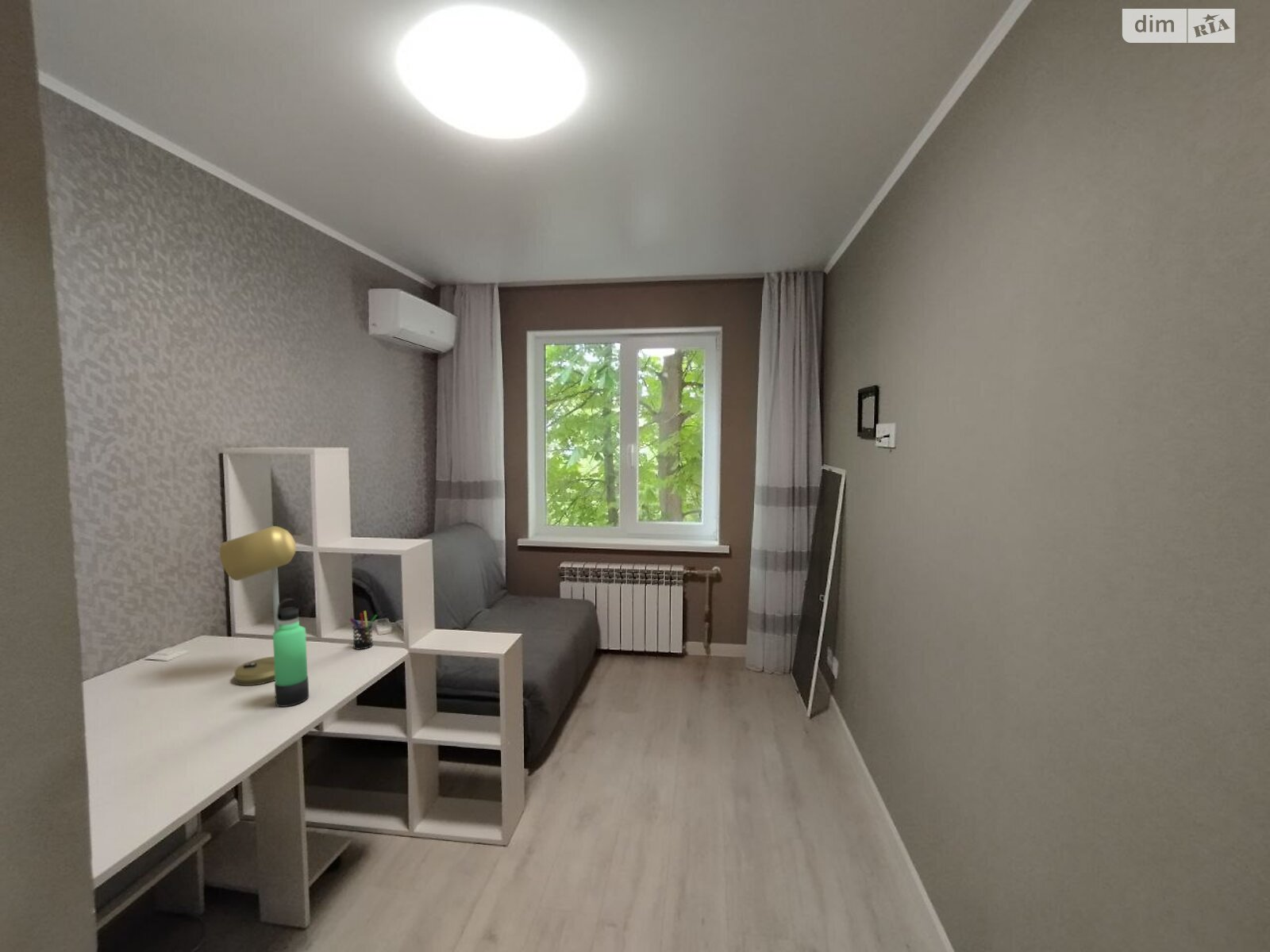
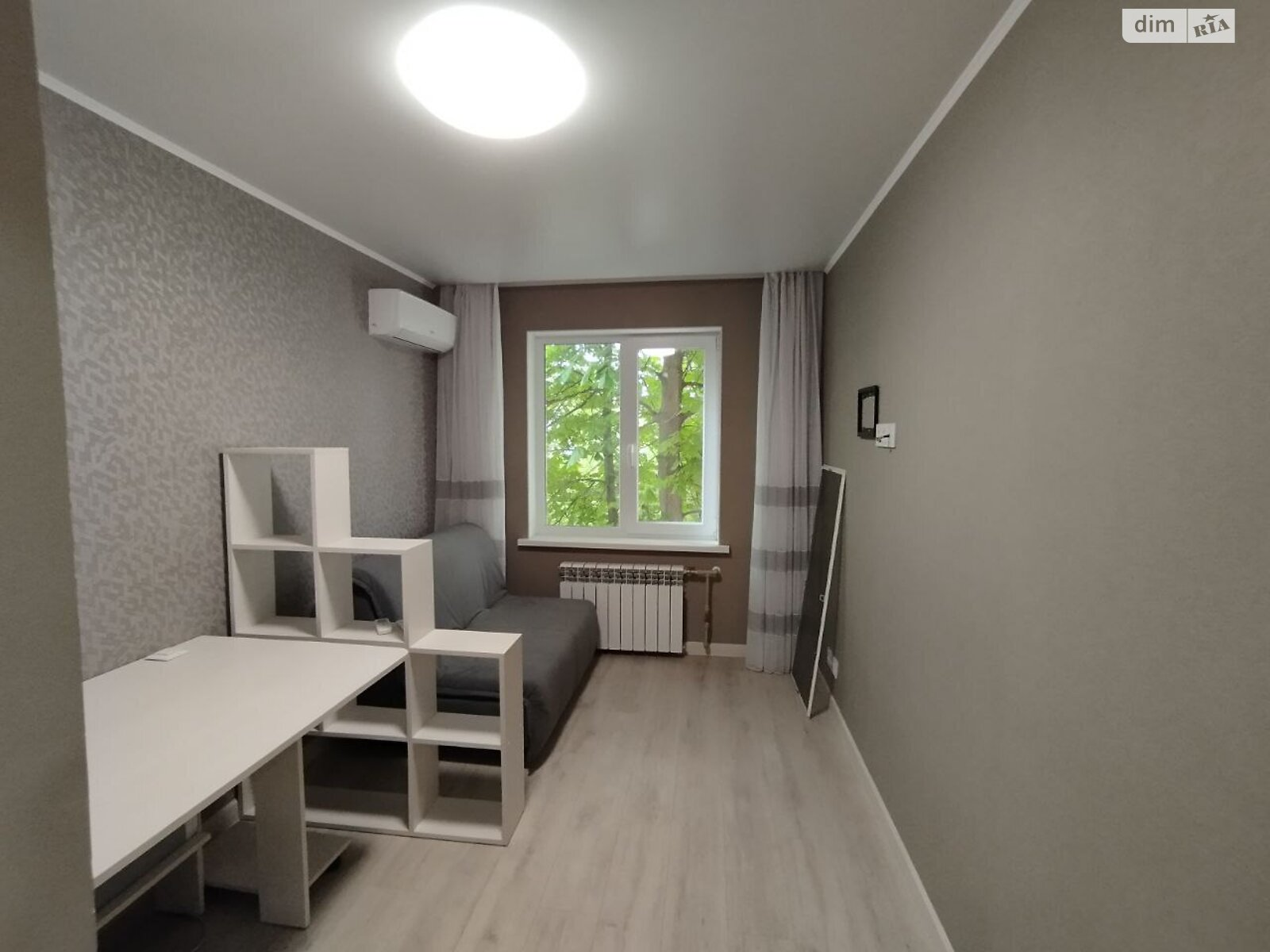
- pen holder (364, 628)
- desk lamp (273, 601)
- thermos bottle (290, 649)
